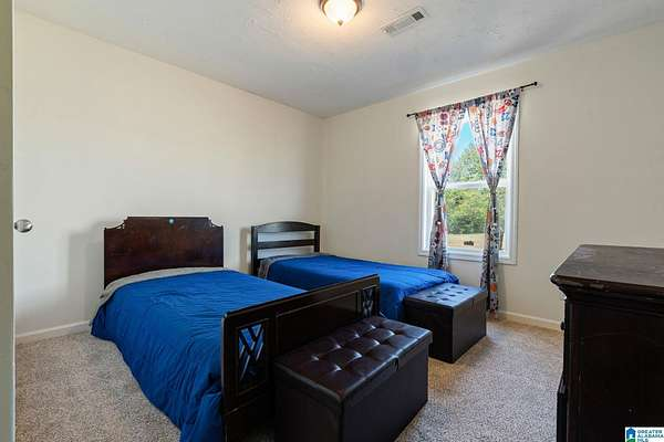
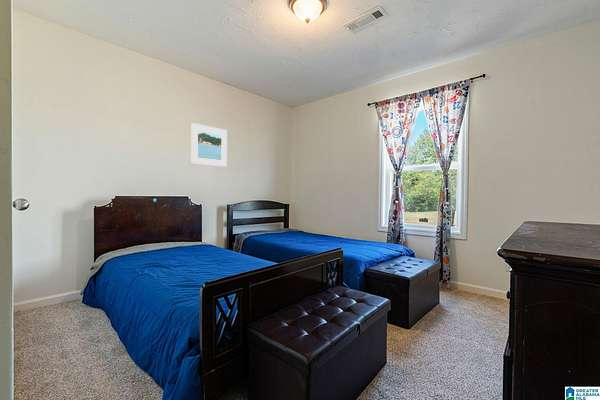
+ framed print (209, 146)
